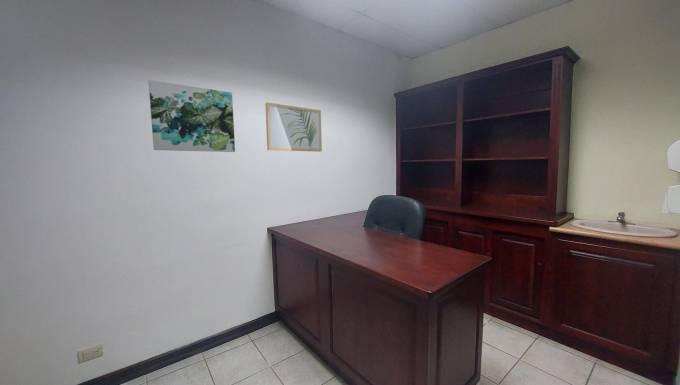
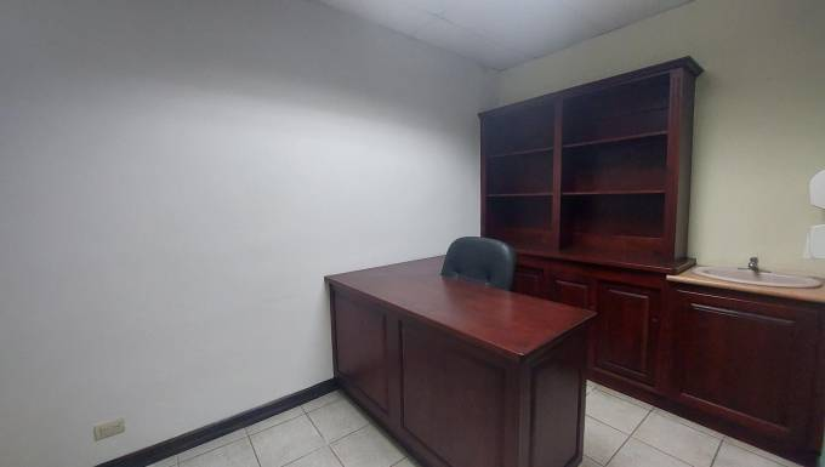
- wall art (295, 128)
- wall art (195, 119)
